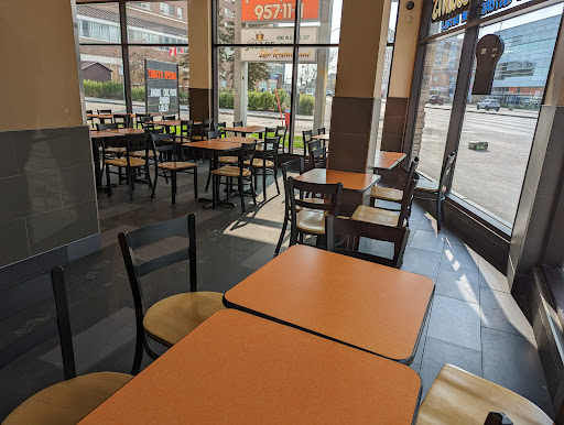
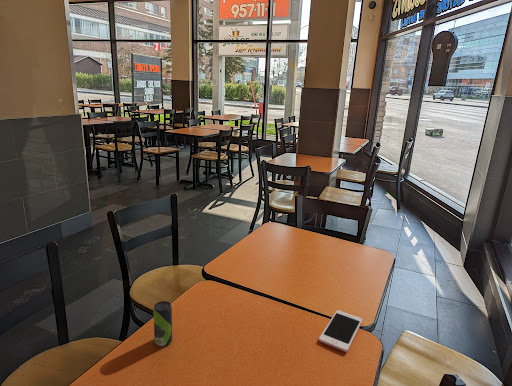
+ cell phone (341, 329)
+ beverage can (163, 324)
